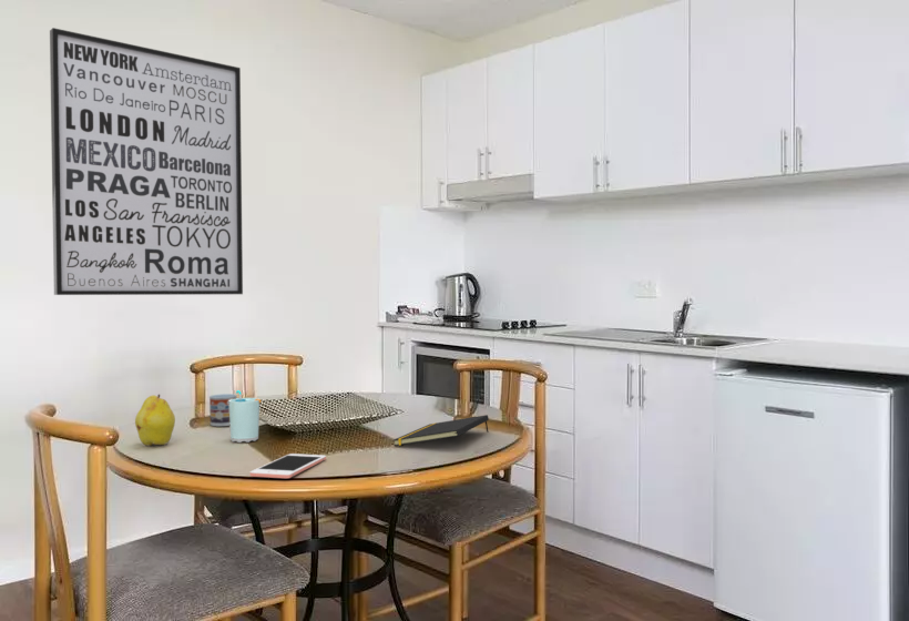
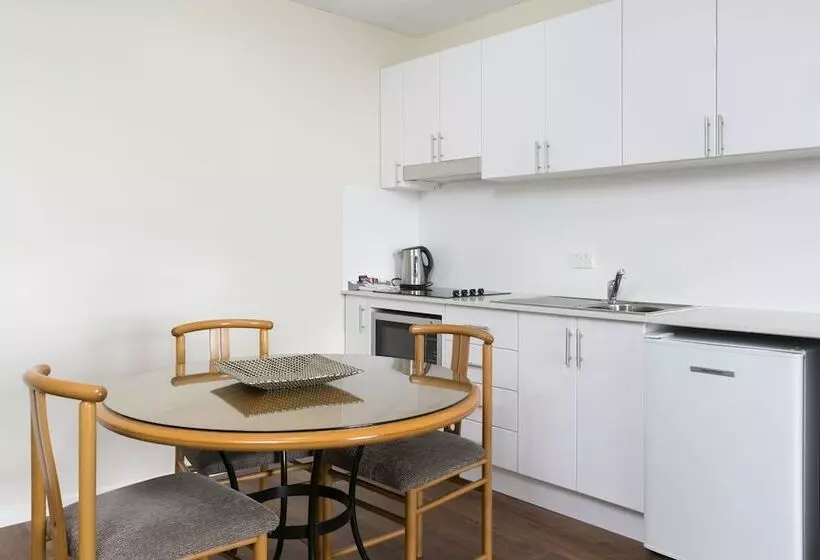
- cell phone (289, 465)
- wall art (153, 173)
- cup (245, 415)
- notepad (442, 429)
- fruit (155, 419)
- cup (228, 409)
